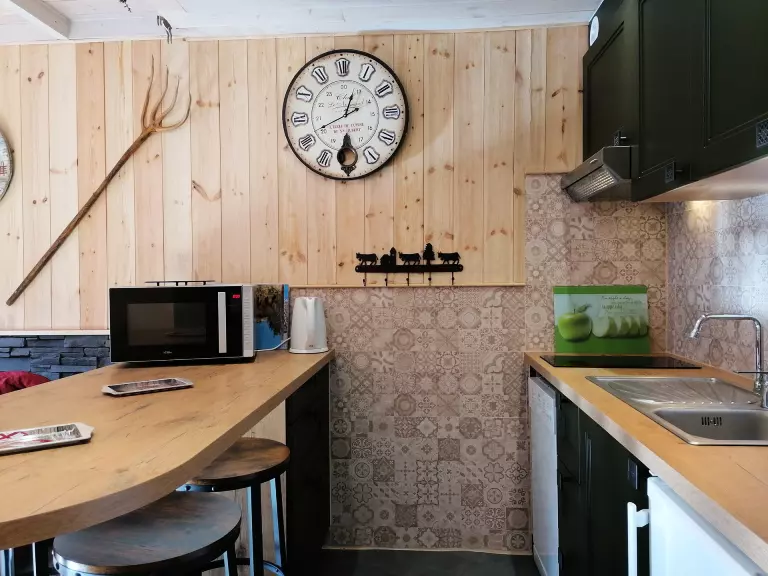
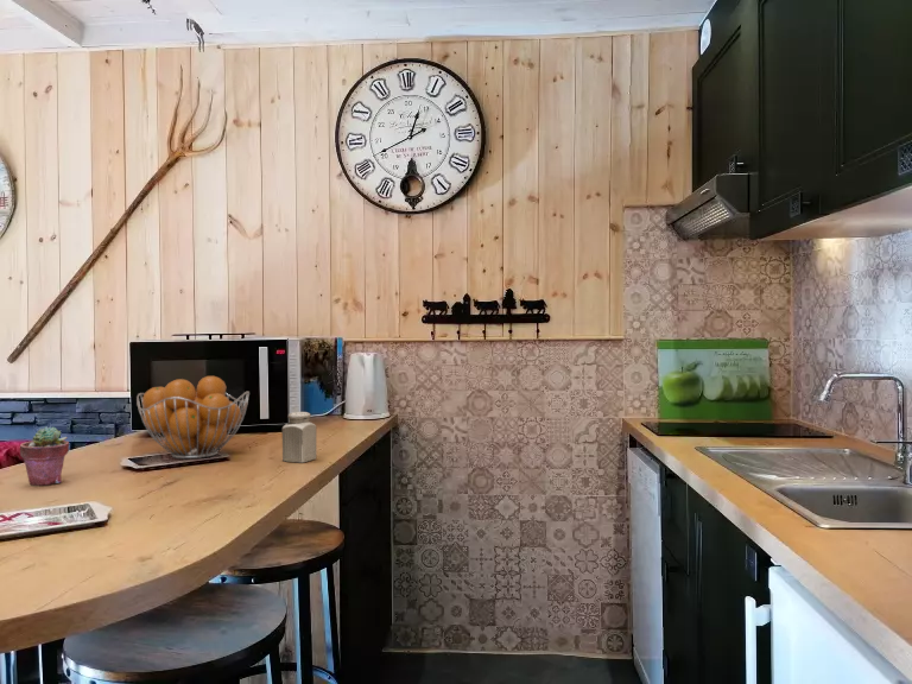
+ fruit basket (194, 416)
+ potted succulent (44, 454)
+ salt shaker (299, 436)
